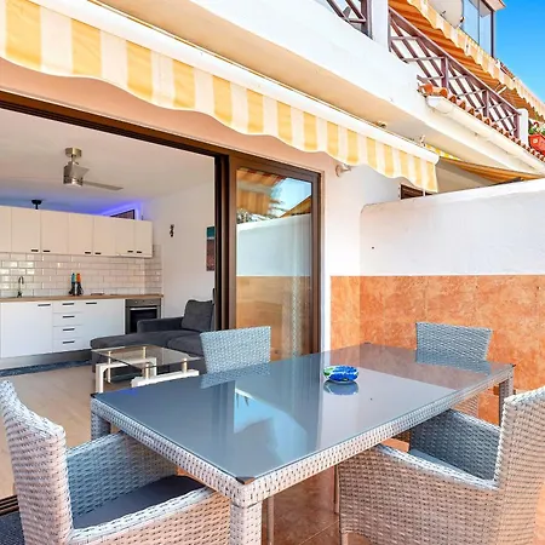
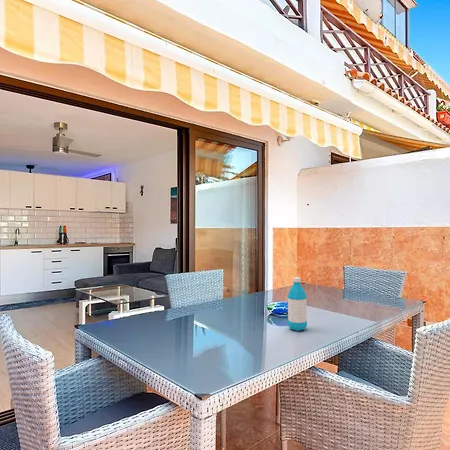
+ water bottle (297, 303)
